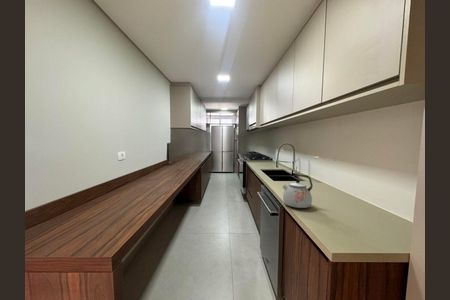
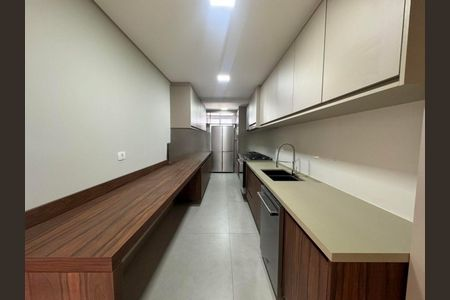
- kettle (297, 189)
